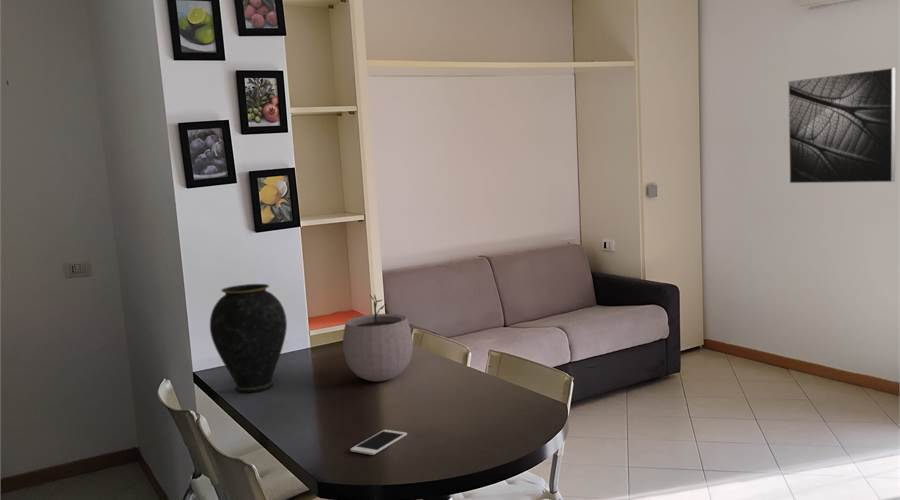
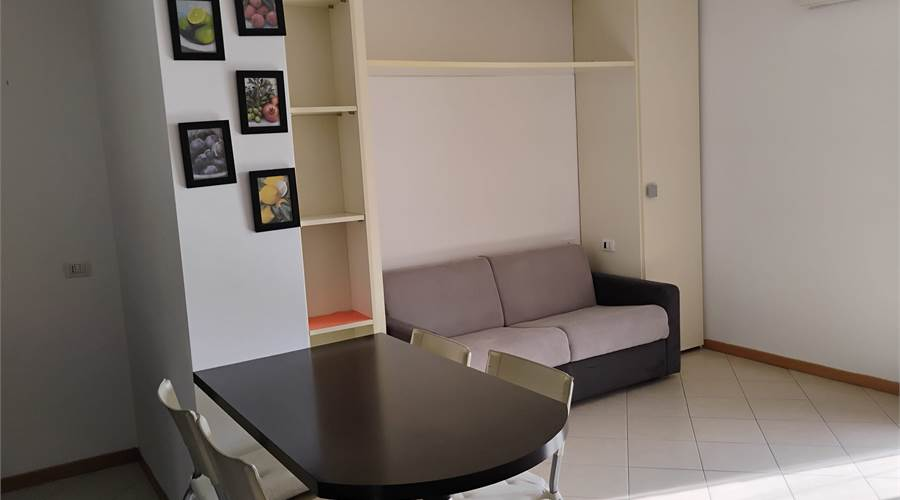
- cell phone (379, 441)
- plant pot (377, 336)
- vase (249, 337)
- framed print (839, 129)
